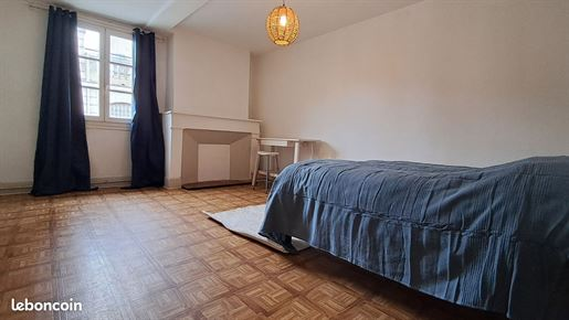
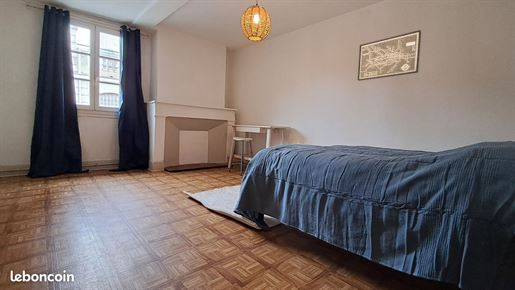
+ wall art (386, 57)
